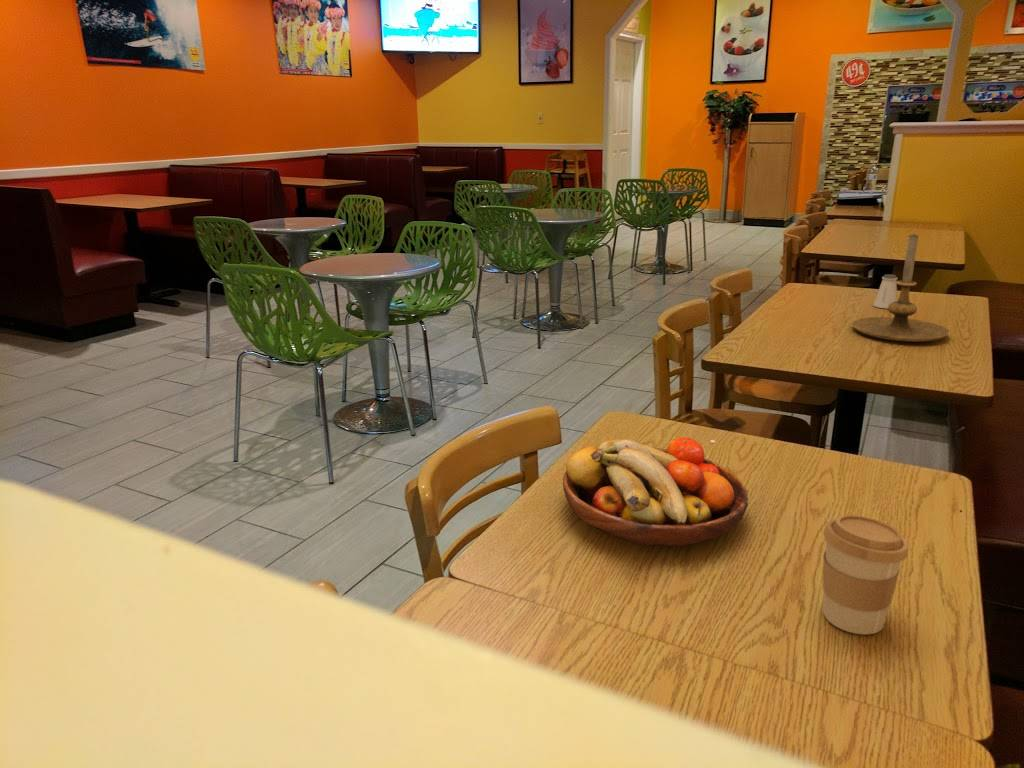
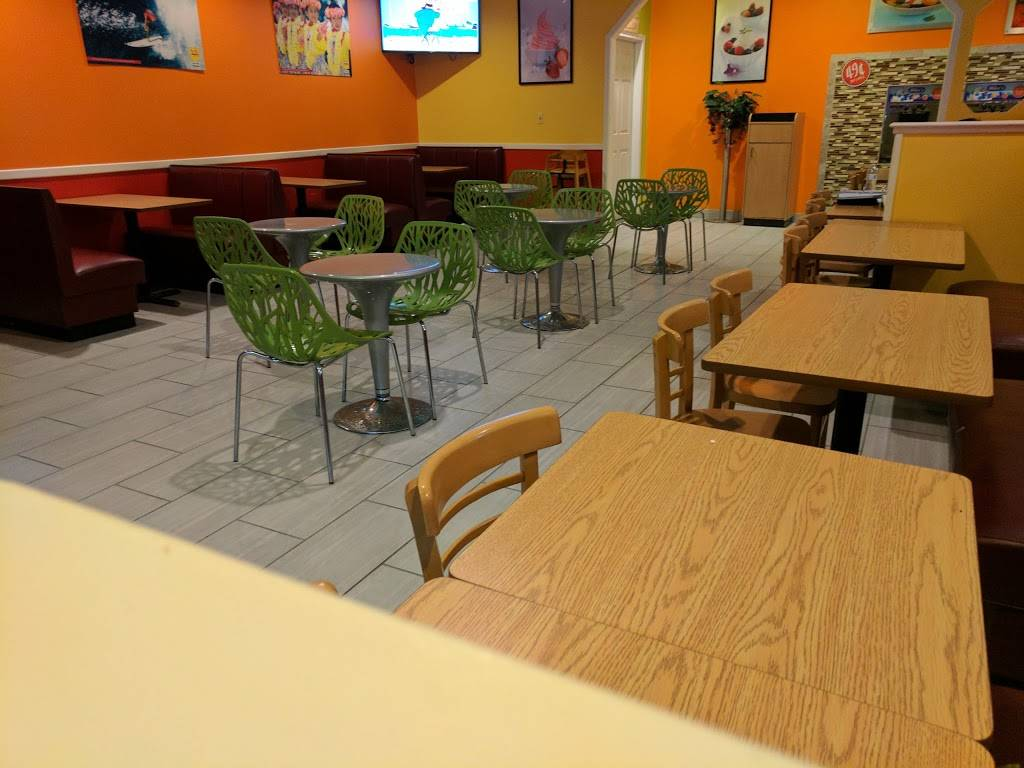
- candle holder (906, 284)
- coffee cup (860, 571)
- saltshaker (887, 290)
- fruit bowl (654, 477)
